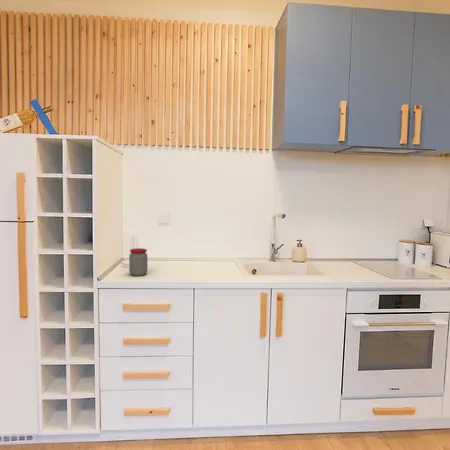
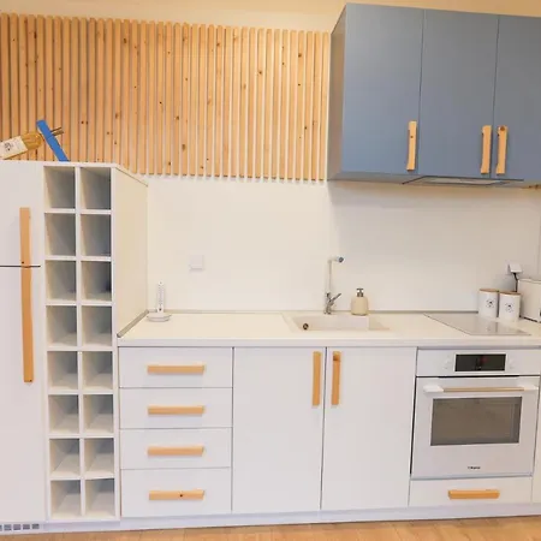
- jar (138, 261)
